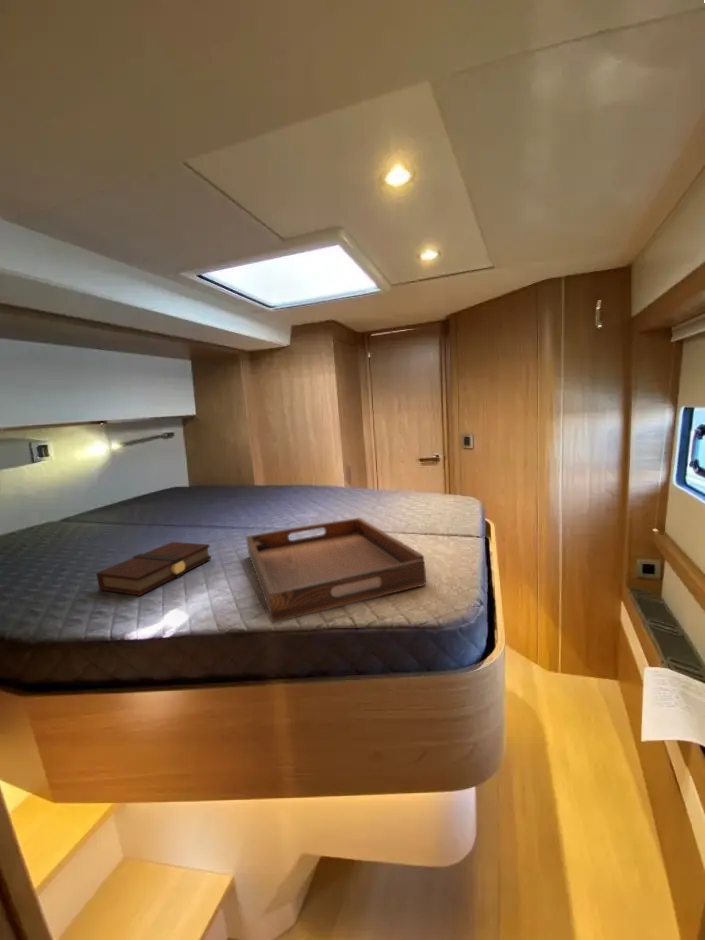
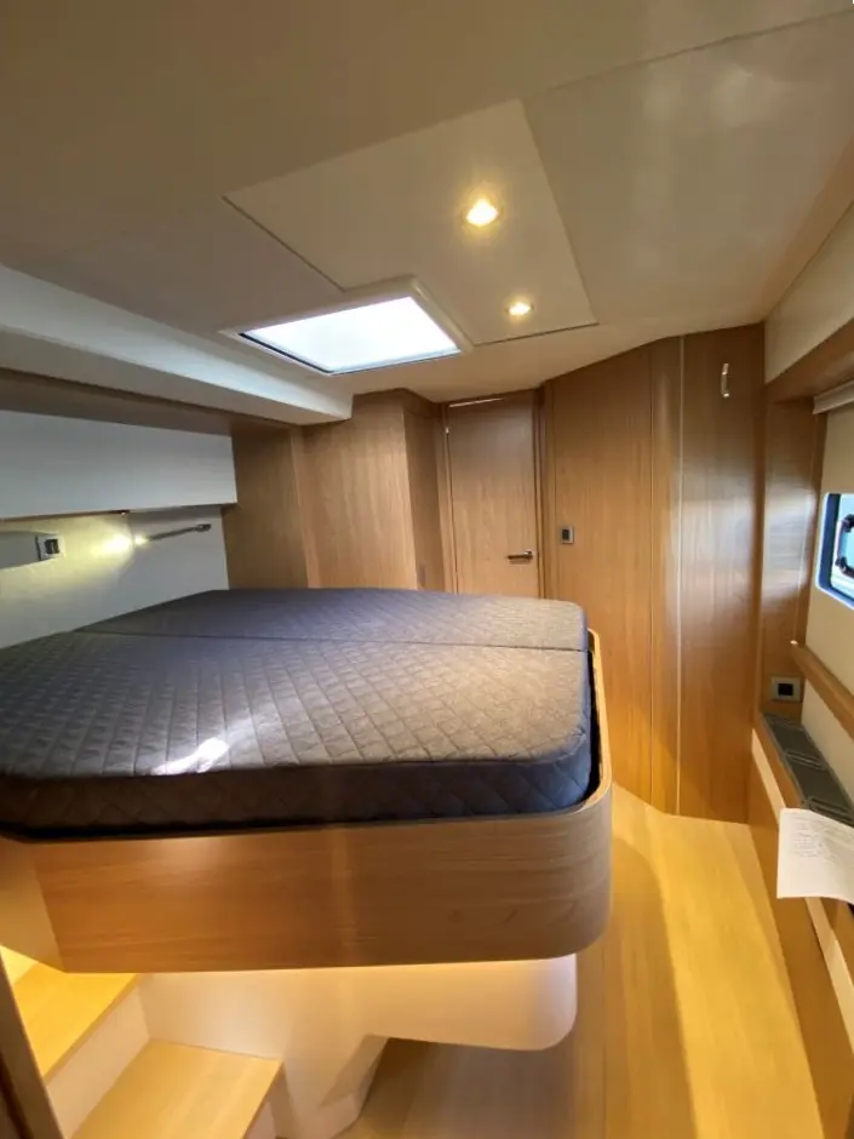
- book (158, 565)
- serving tray (326, 556)
